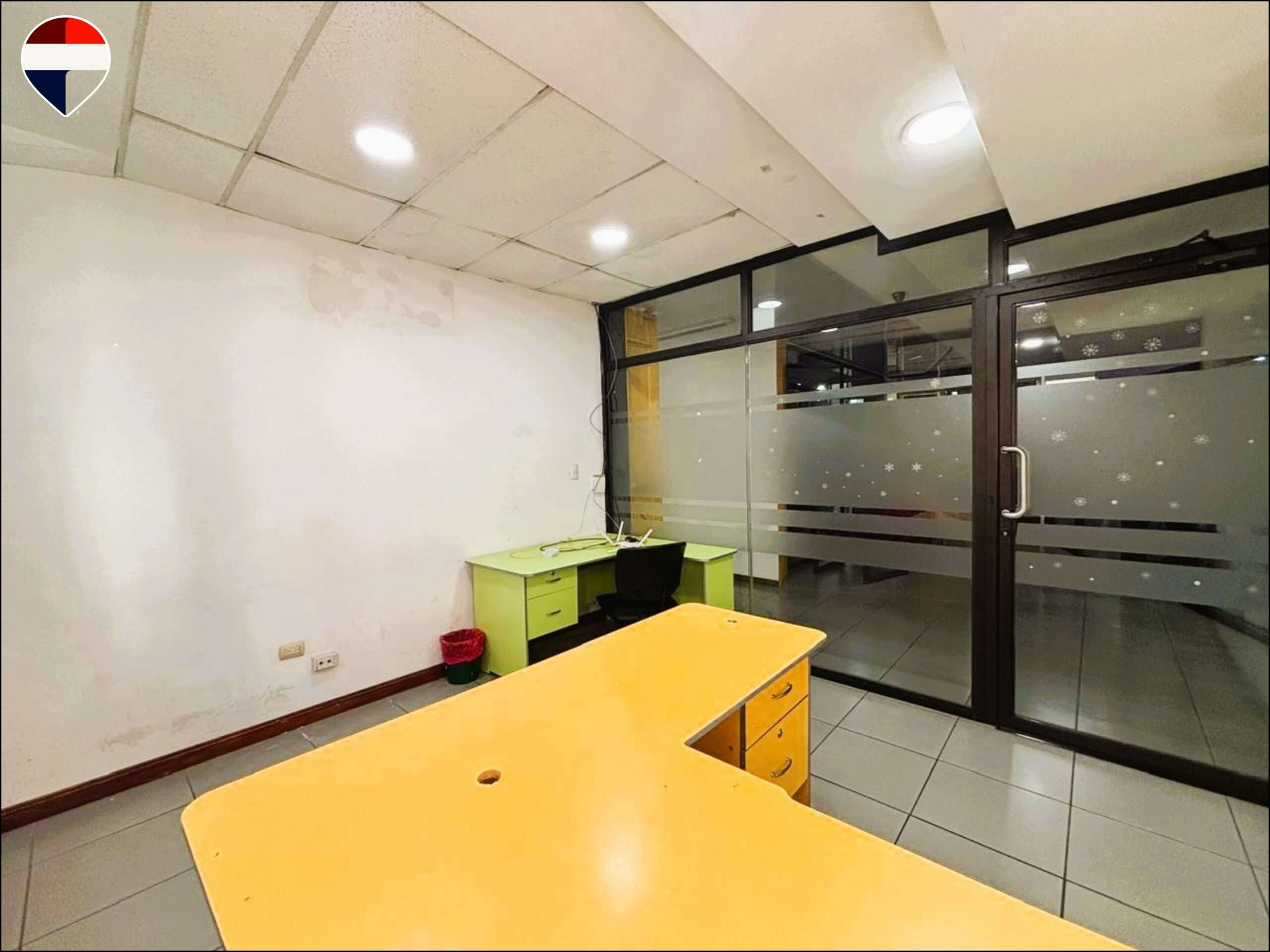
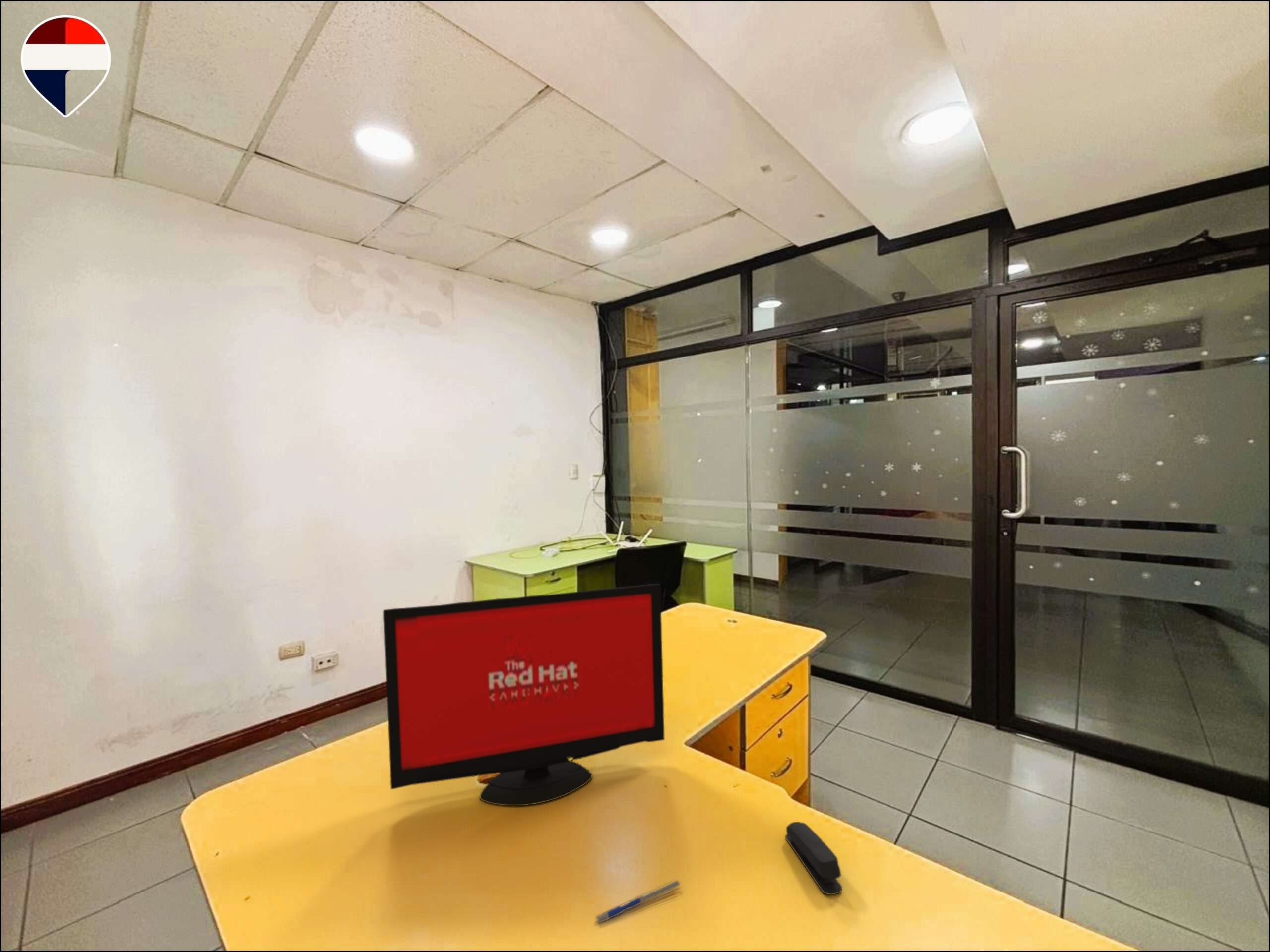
+ computer monitor (534, 688)
+ pen (640, 899)
+ stapler (811, 848)
